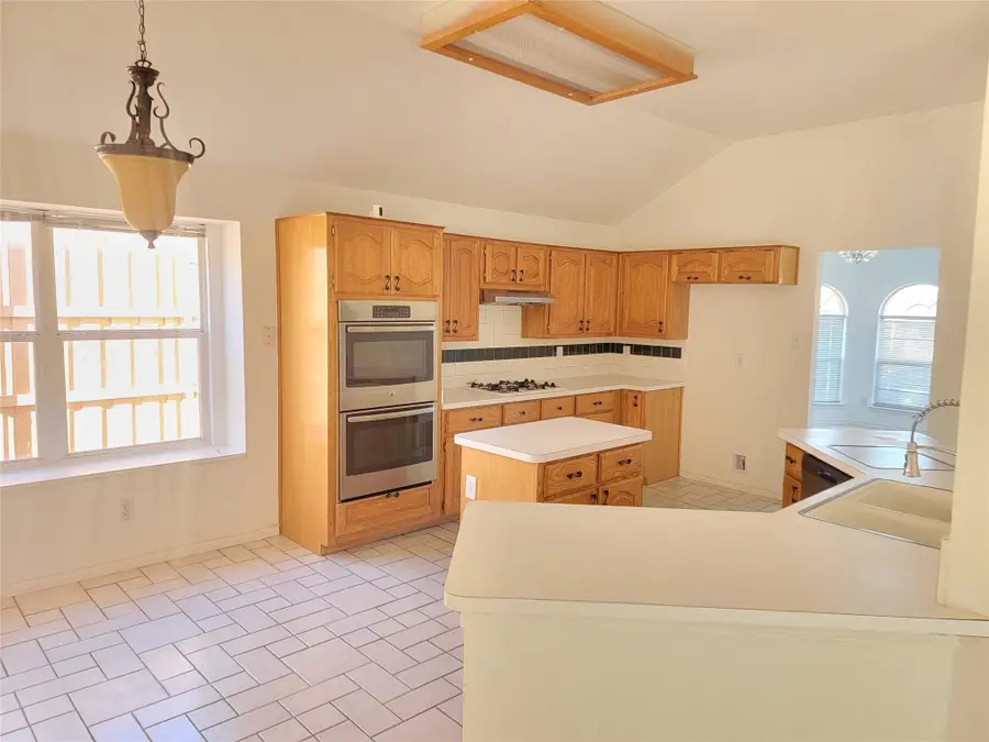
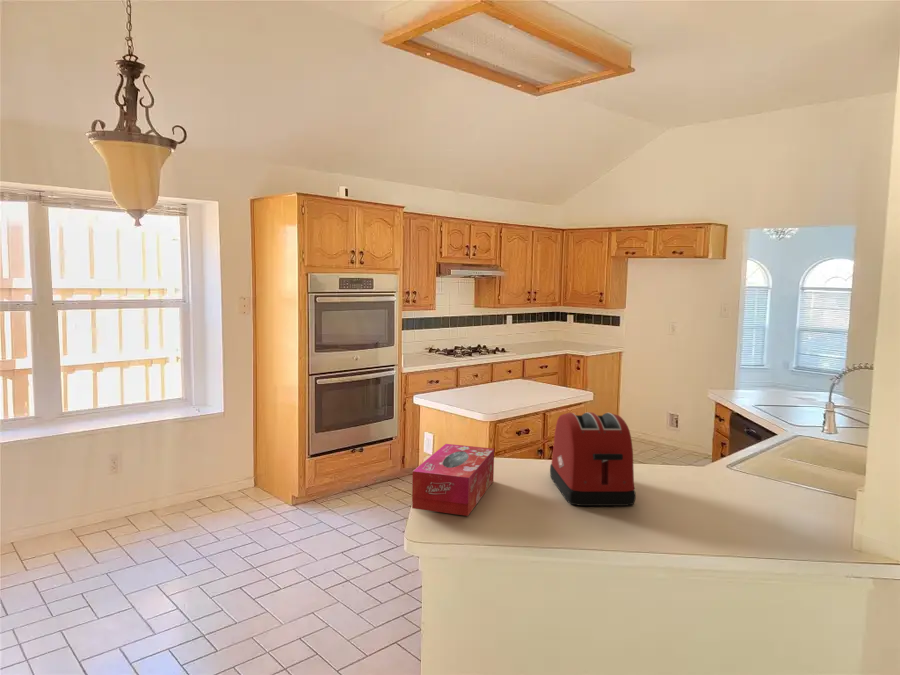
+ tissue box (455, 476)
+ toaster (592, 452)
